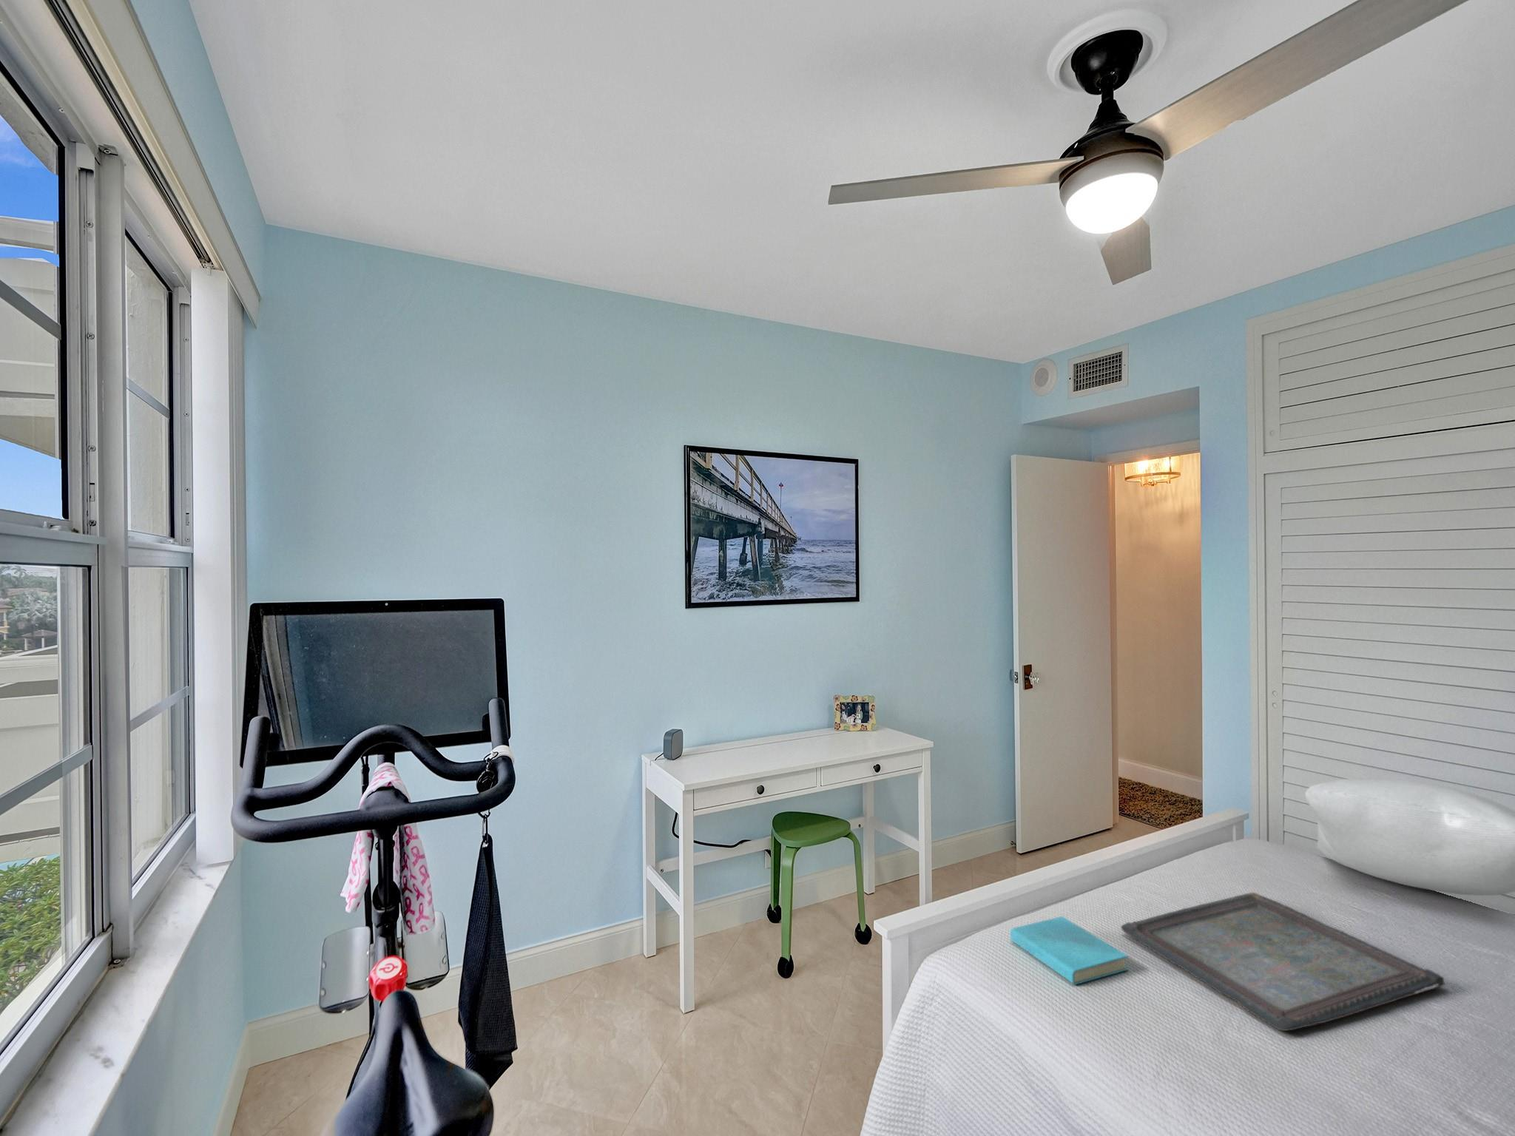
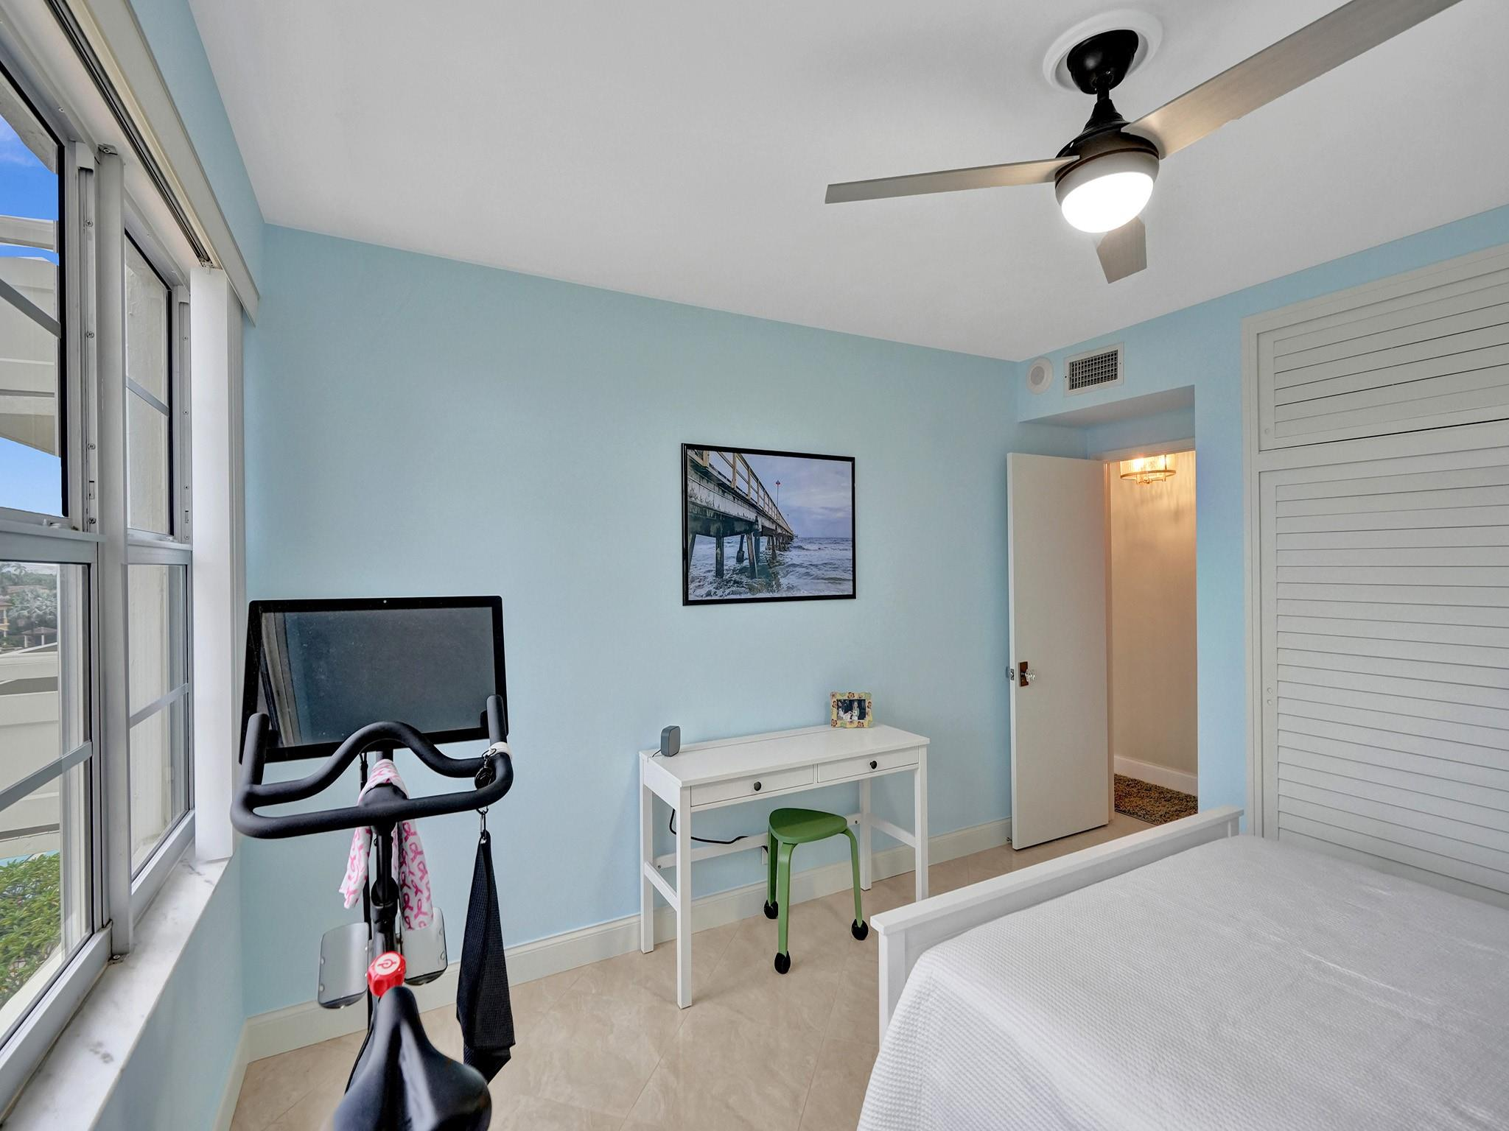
- book (1066, 949)
- pillow (1415, 834)
- serving tray (1267, 950)
